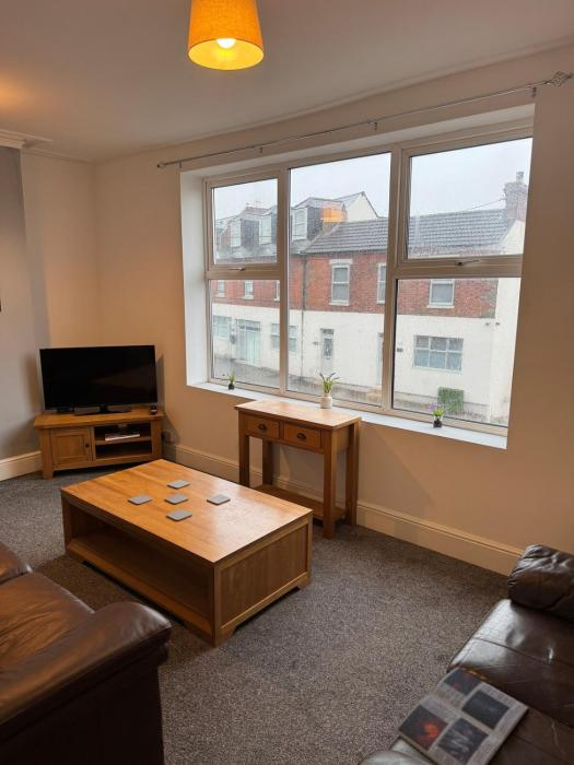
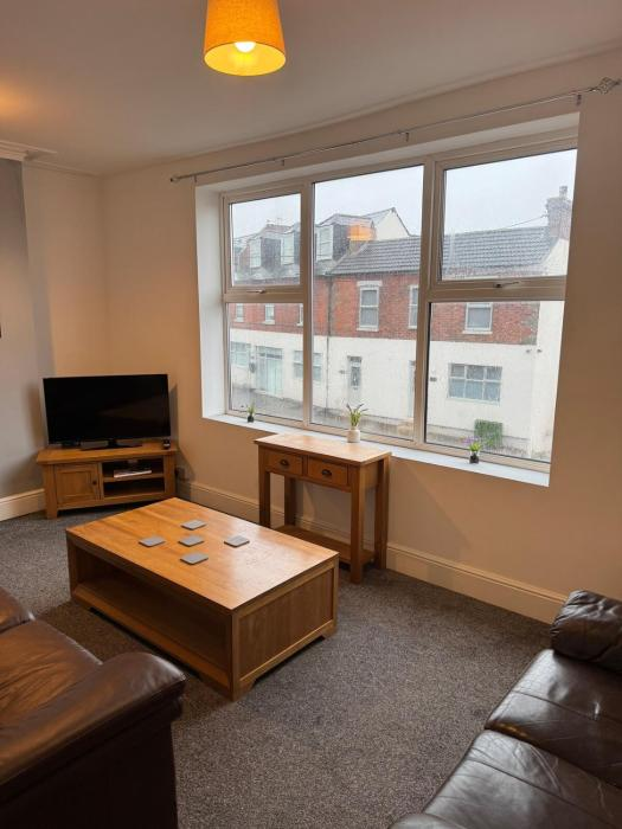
- magazine (462, 716)
